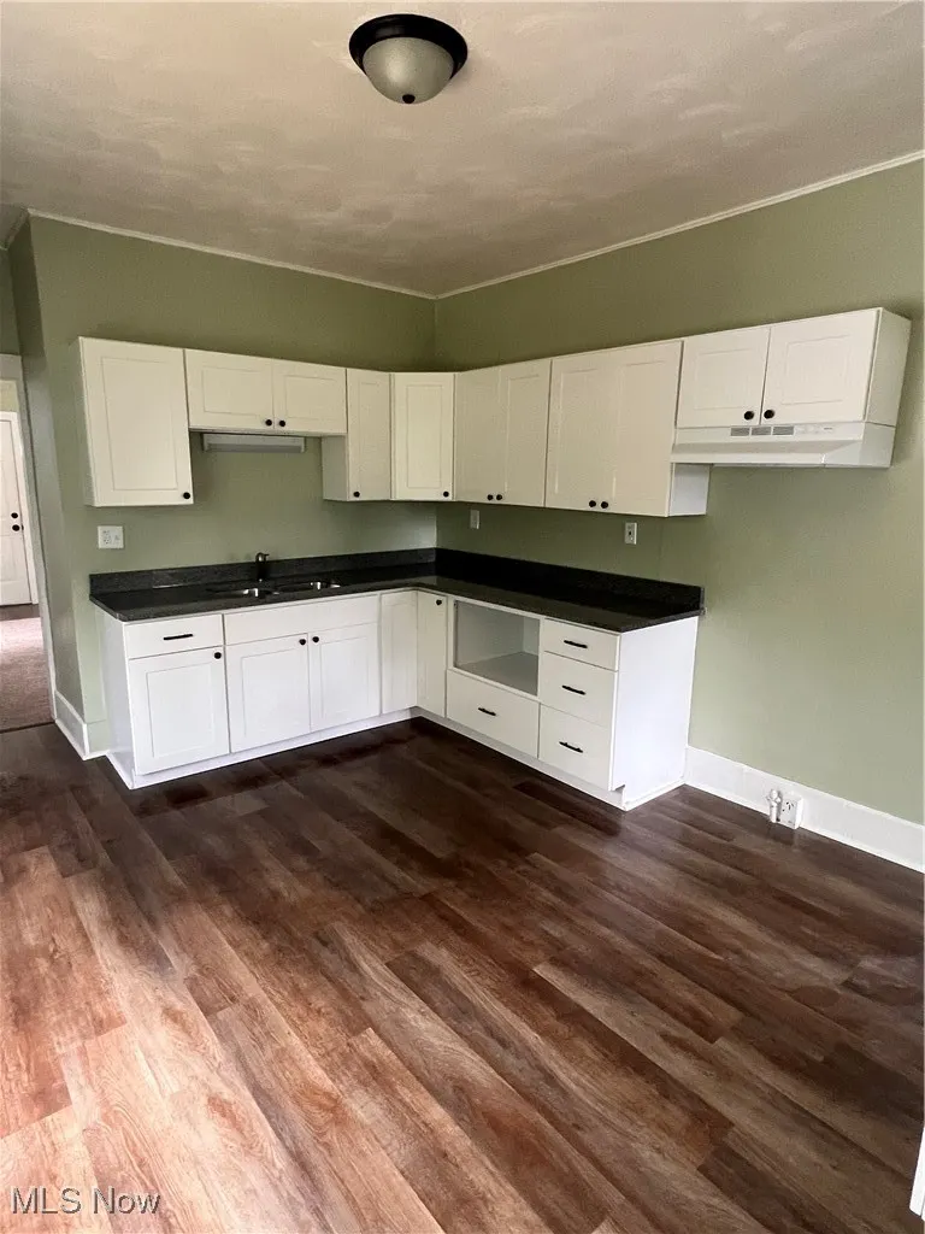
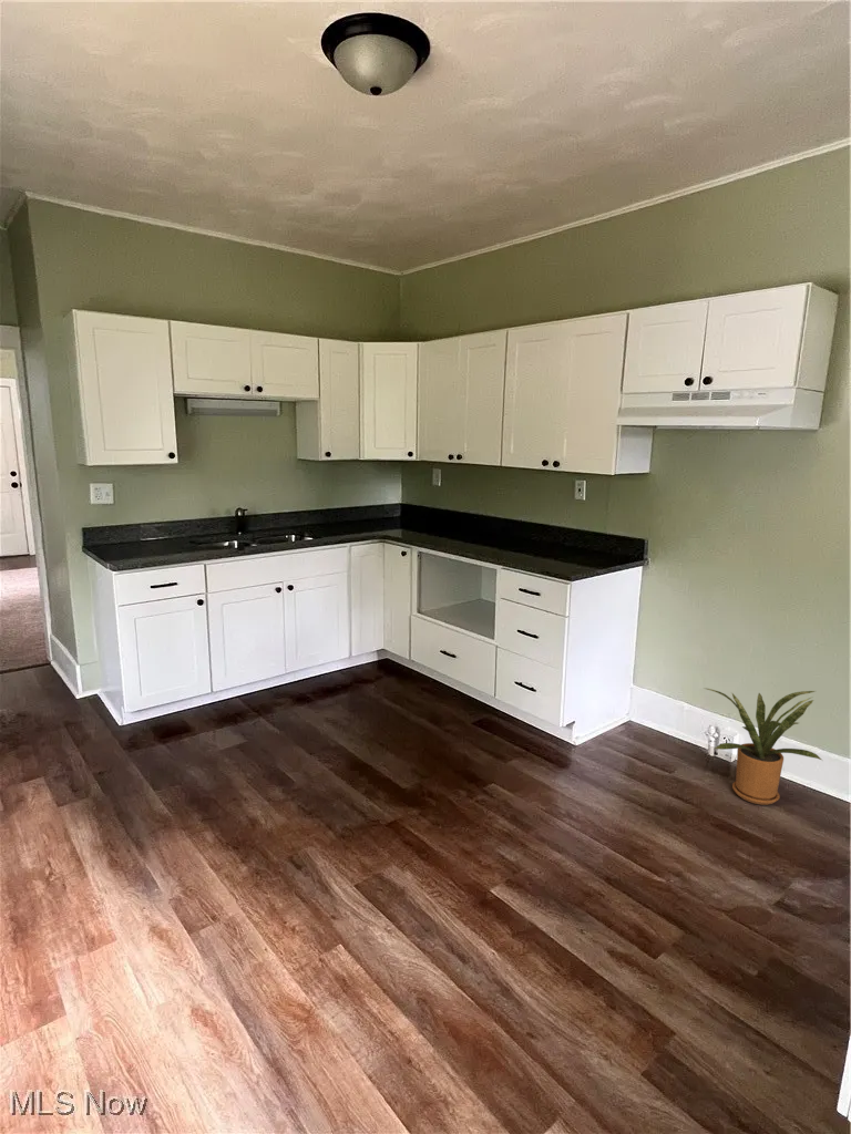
+ house plant (761, 738)
